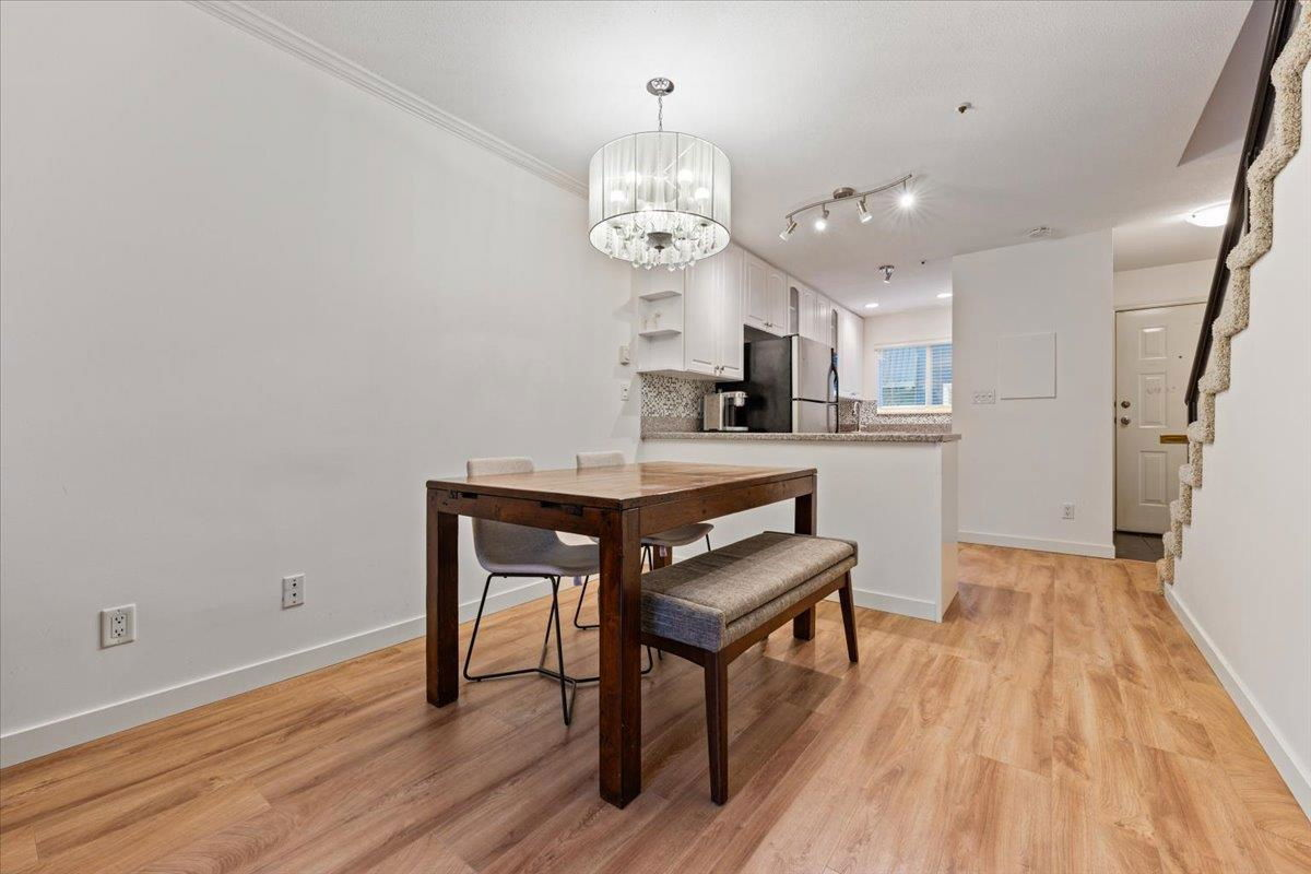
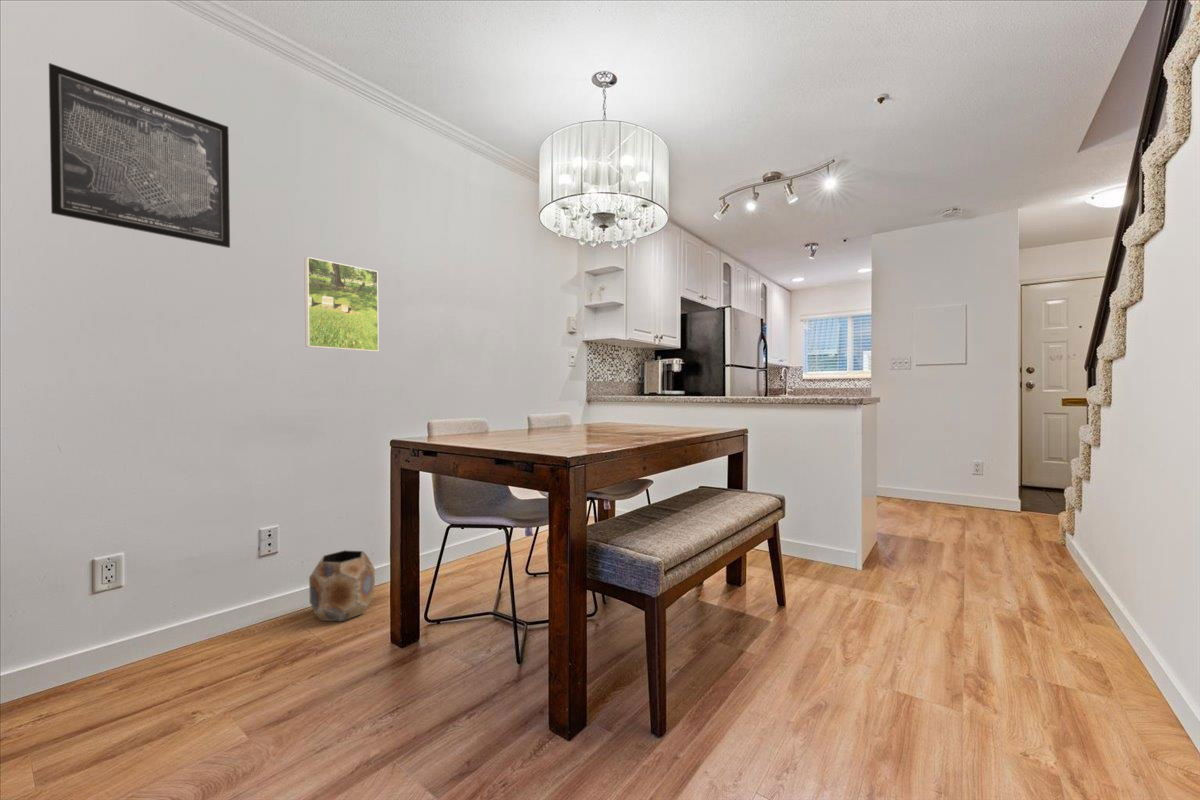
+ wall art (149, 165)
+ planter (342, 584)
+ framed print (343, 307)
